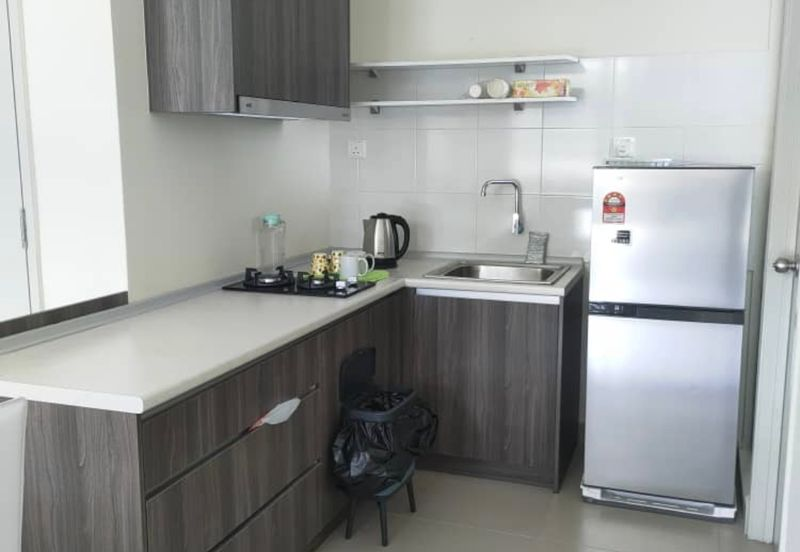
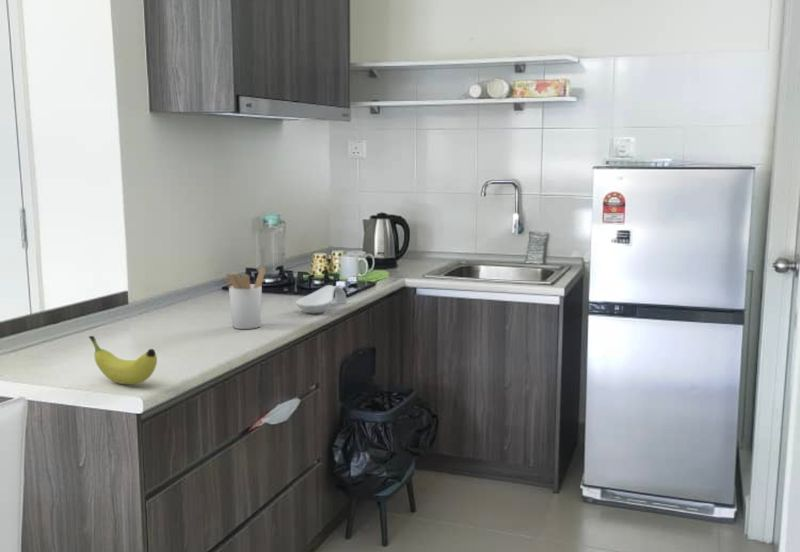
+ spoon rest (323, 298)
+ fruit (125, 361)
+ utensil holder (243, 298)
